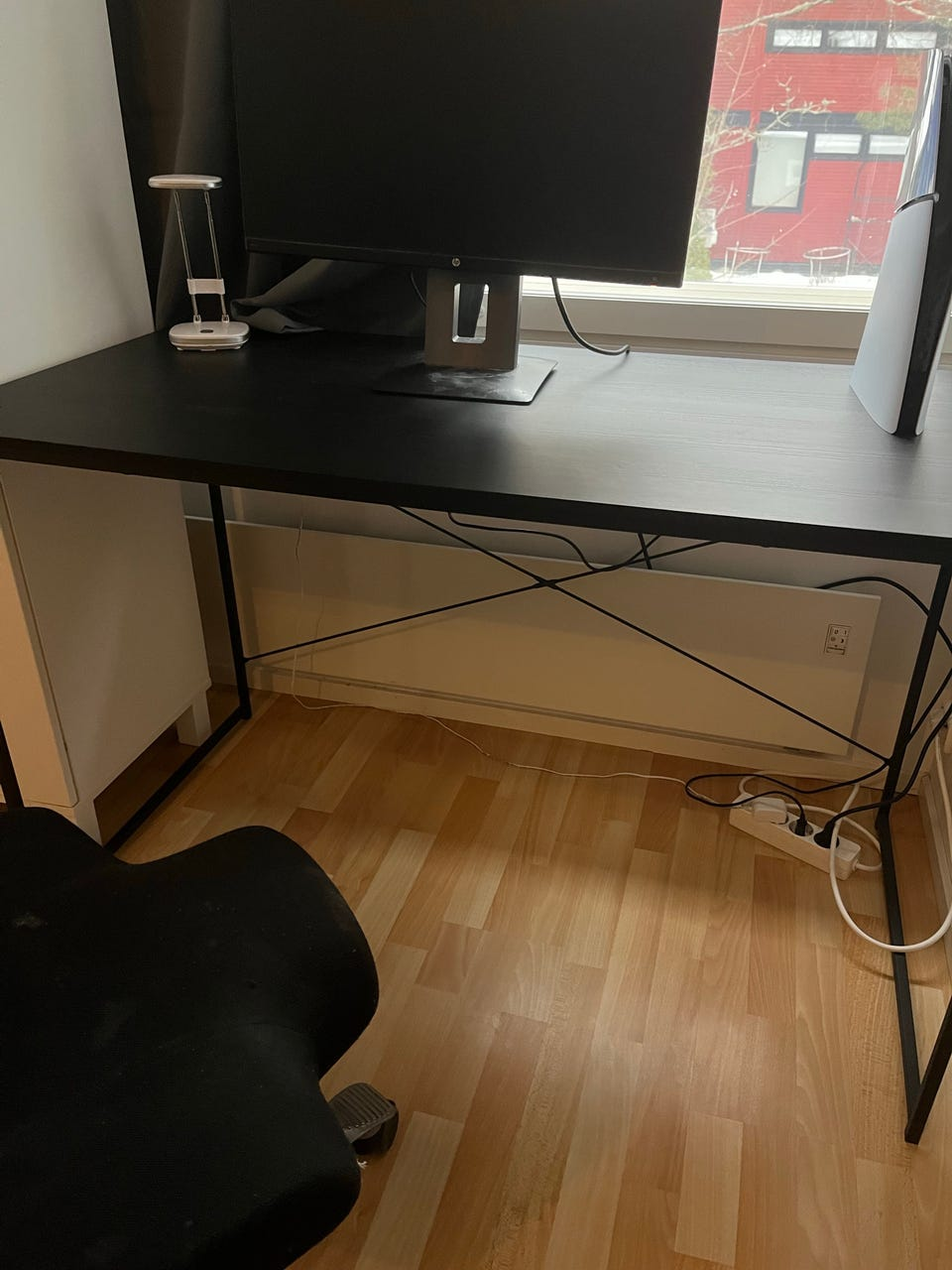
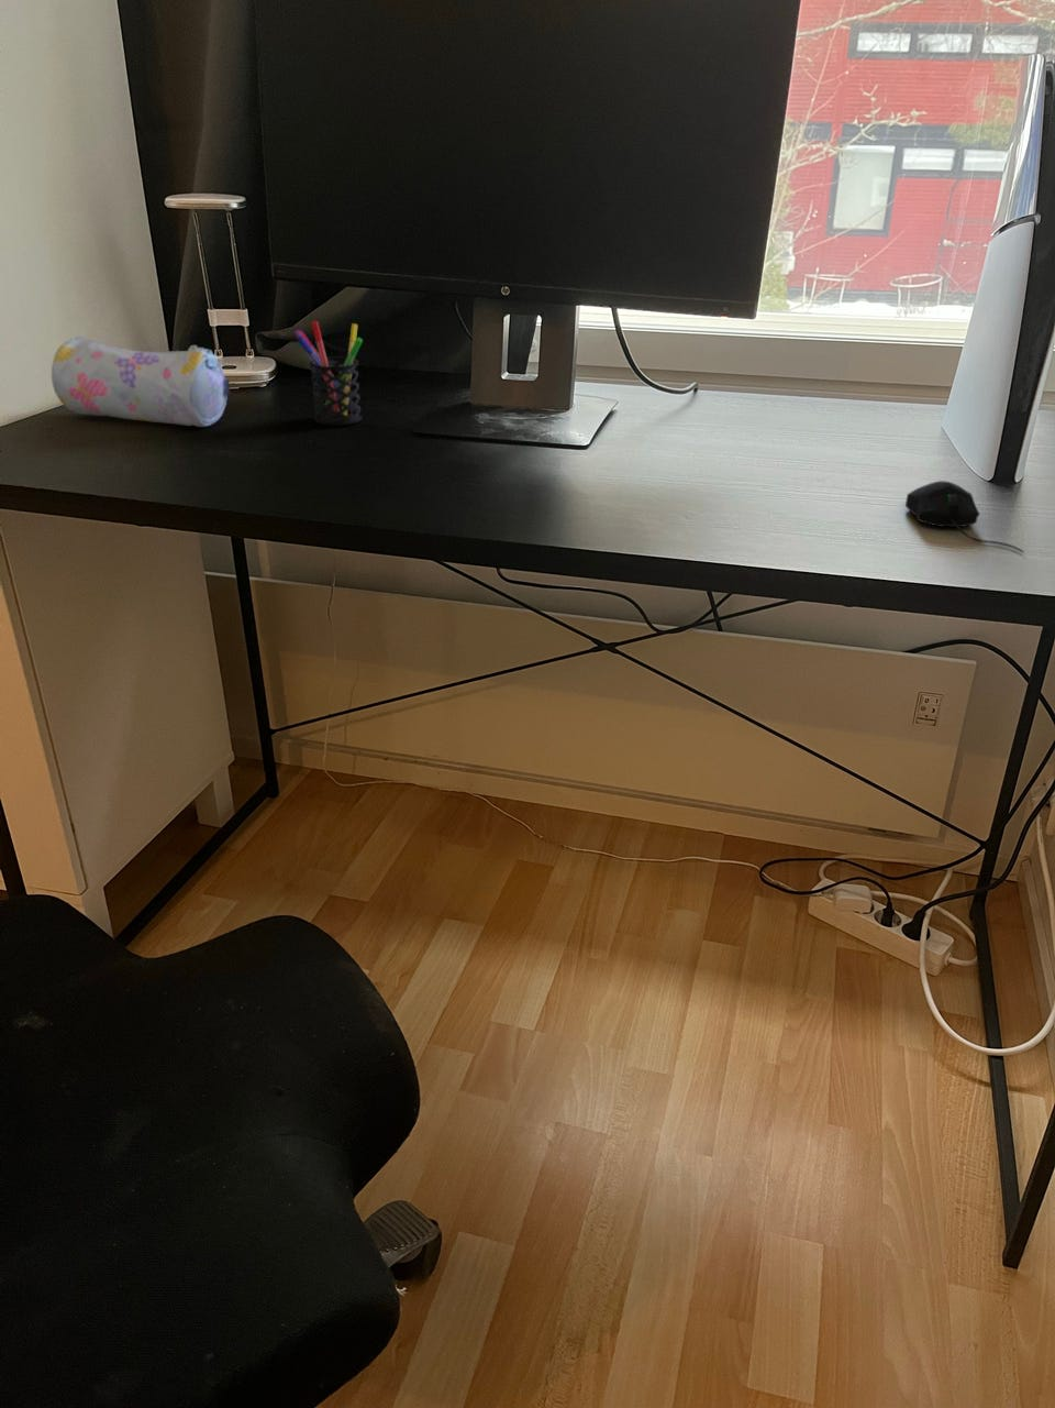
+ computer mouse (962, 508)
+ pen holder (336, 370)
+ pencil case (140, 381)
